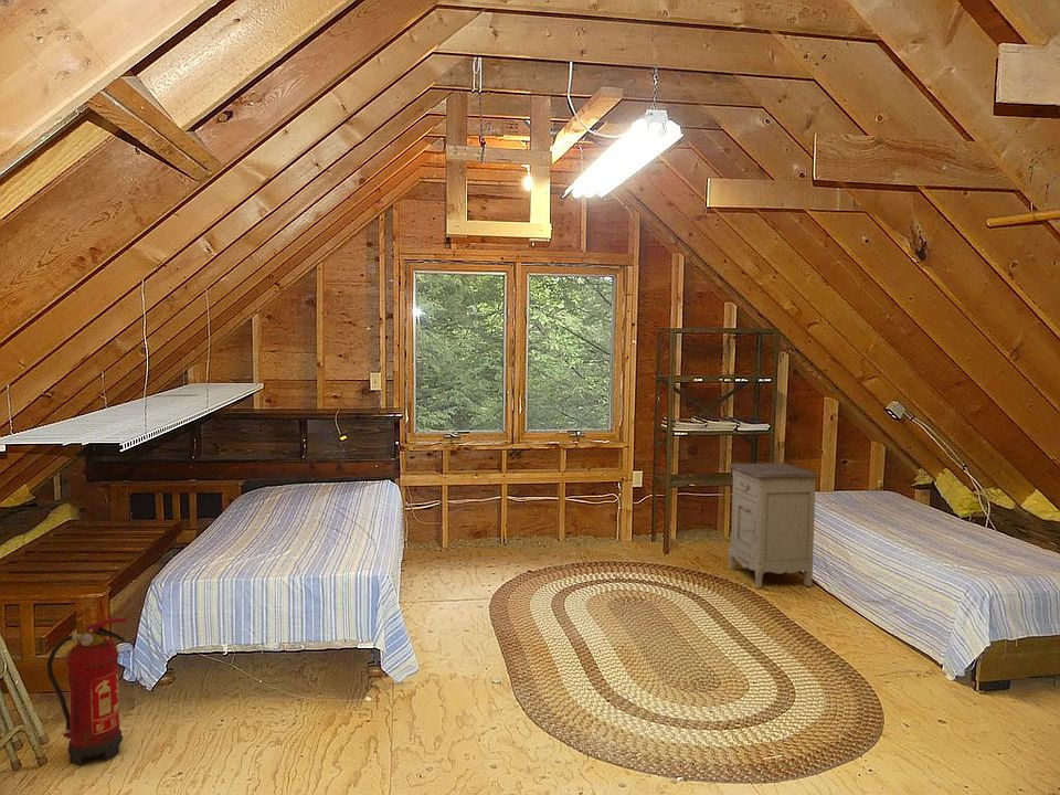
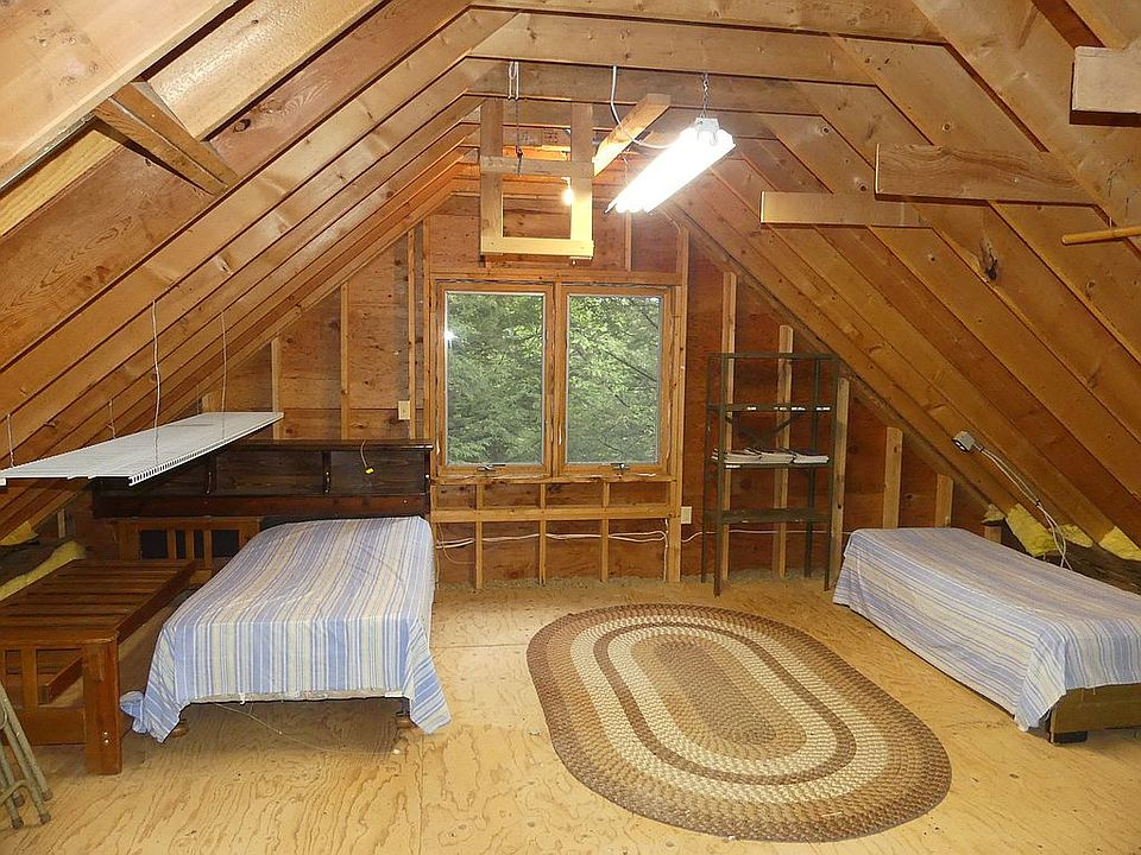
- fire extinguisher (91, 686)
- nightstand (765, 522)
